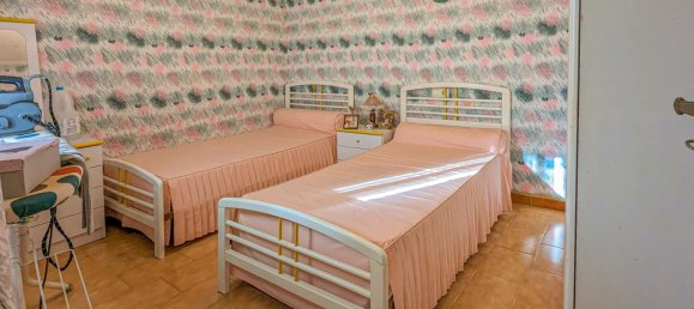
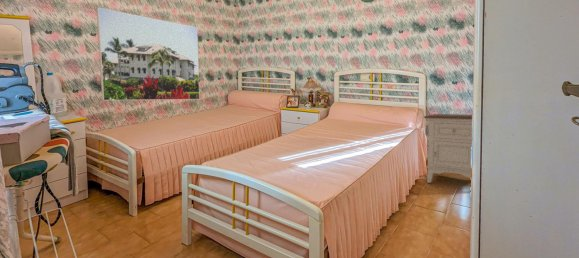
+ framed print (155, 59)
+ nightstand (456, 149)
